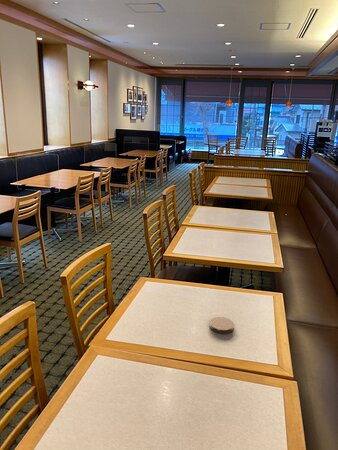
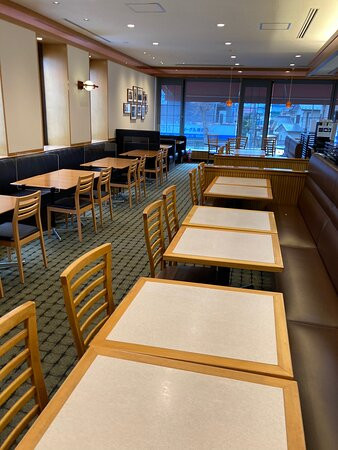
- coaster (221, 324)
